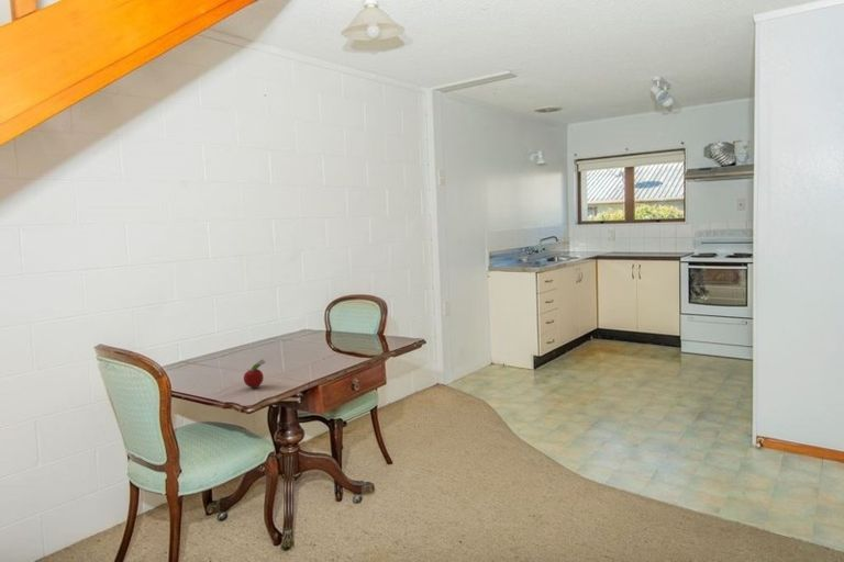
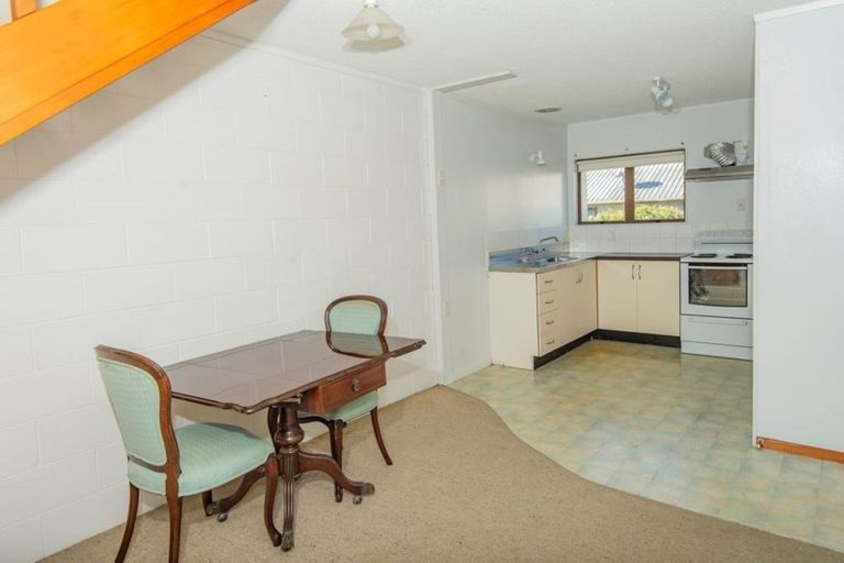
- fruit (253, 372)
